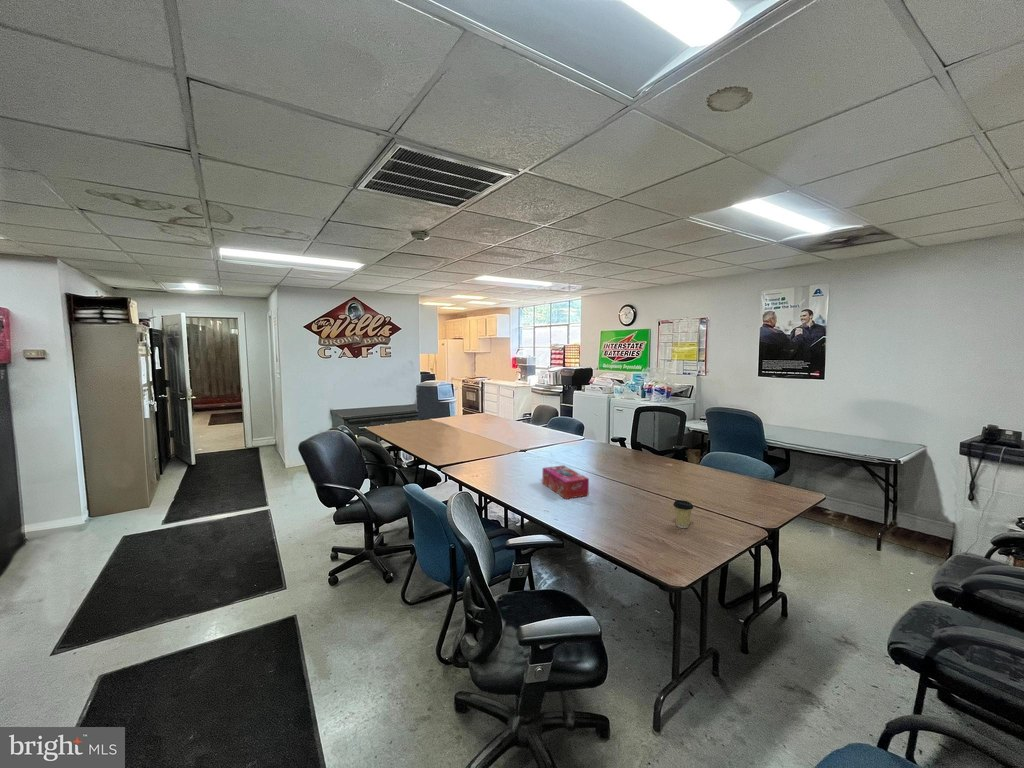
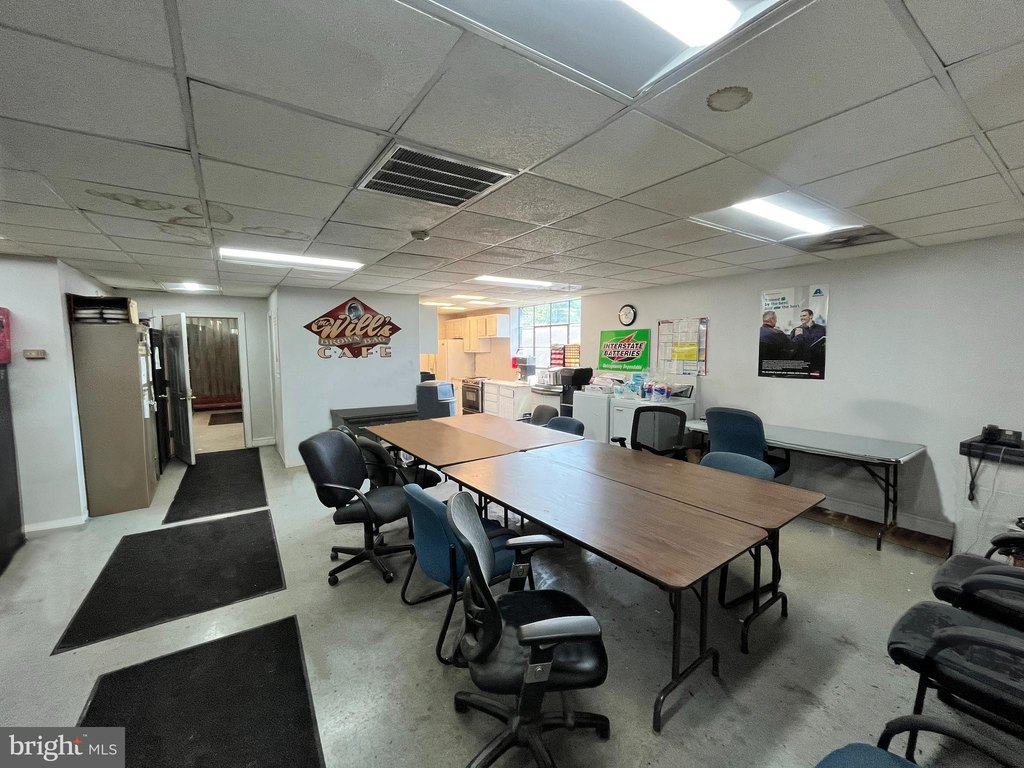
- coffee cup (682, 514)
- tissue box (564, 481)
